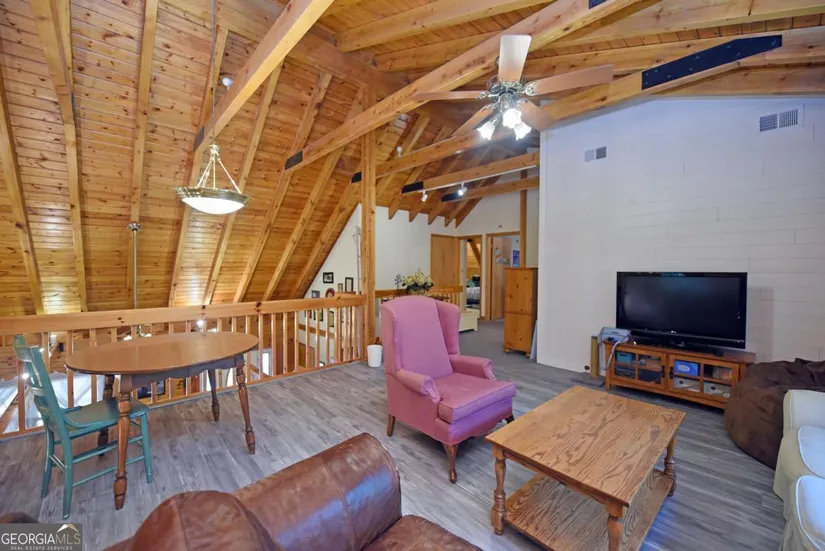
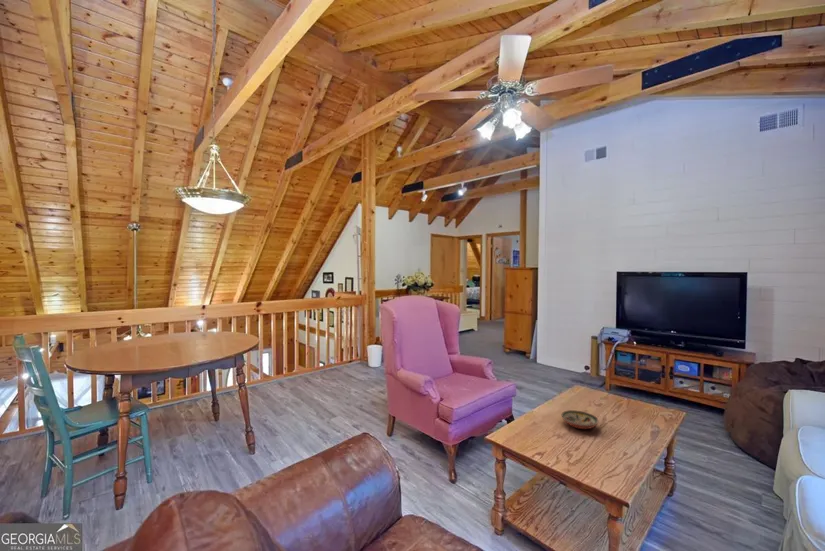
+ decorative bowl (579, 421)
